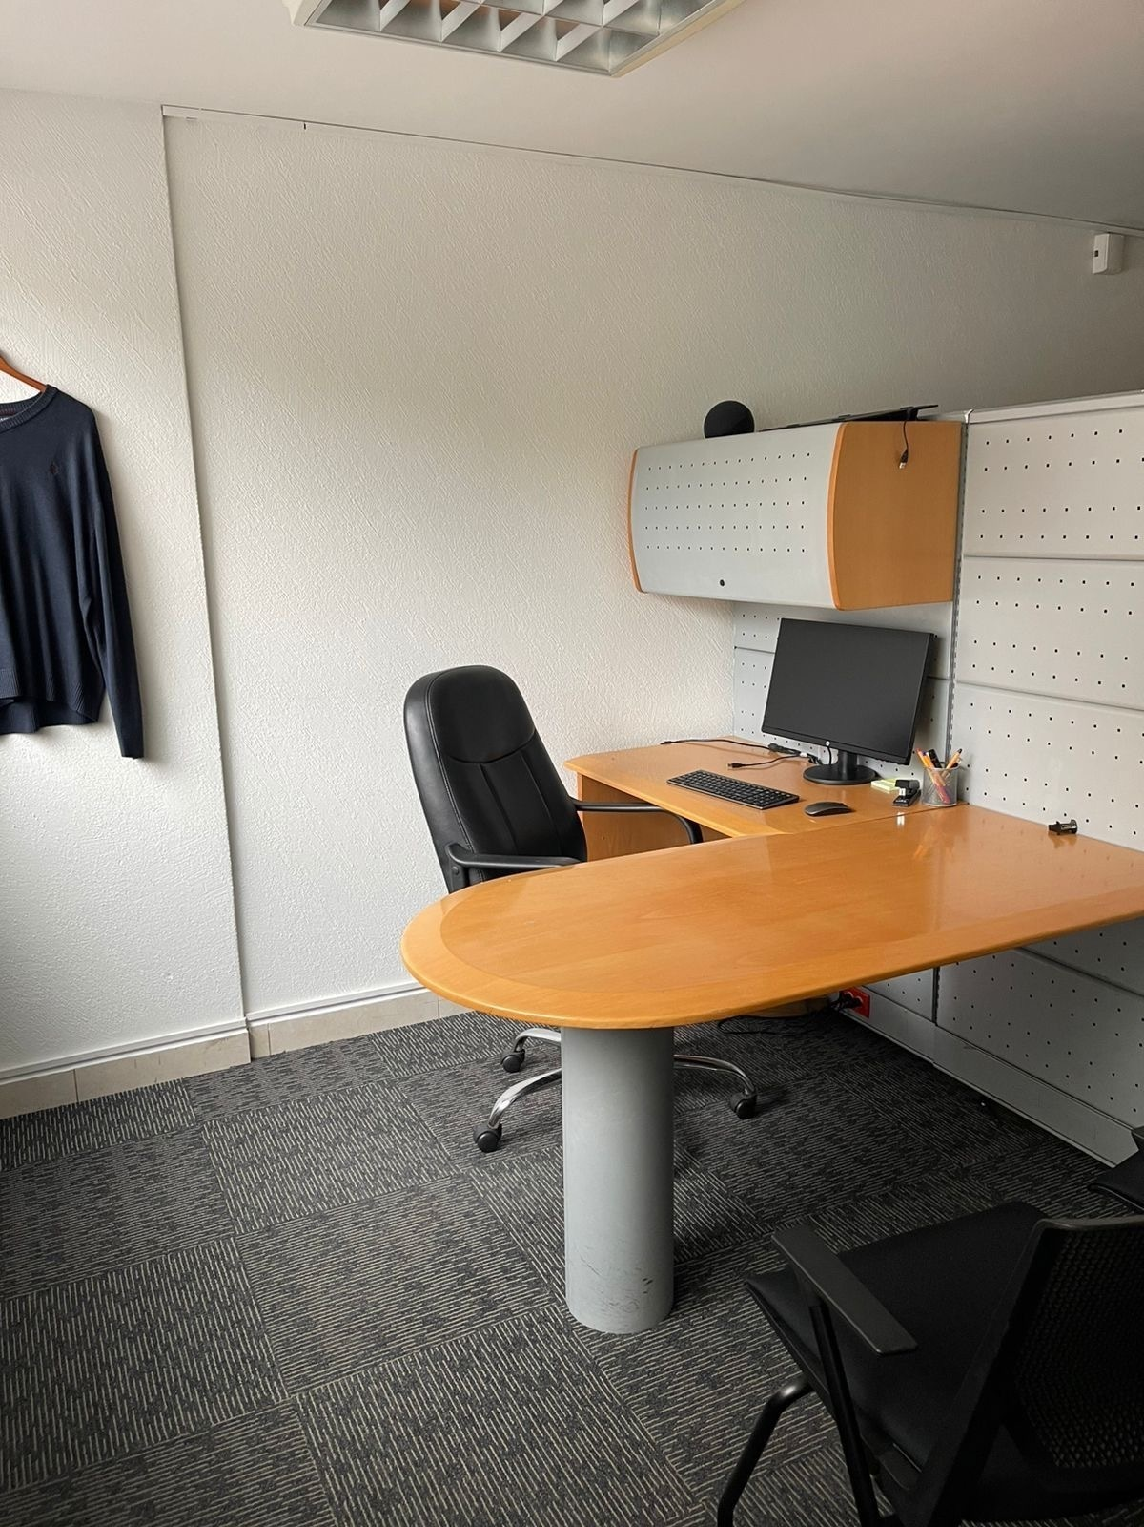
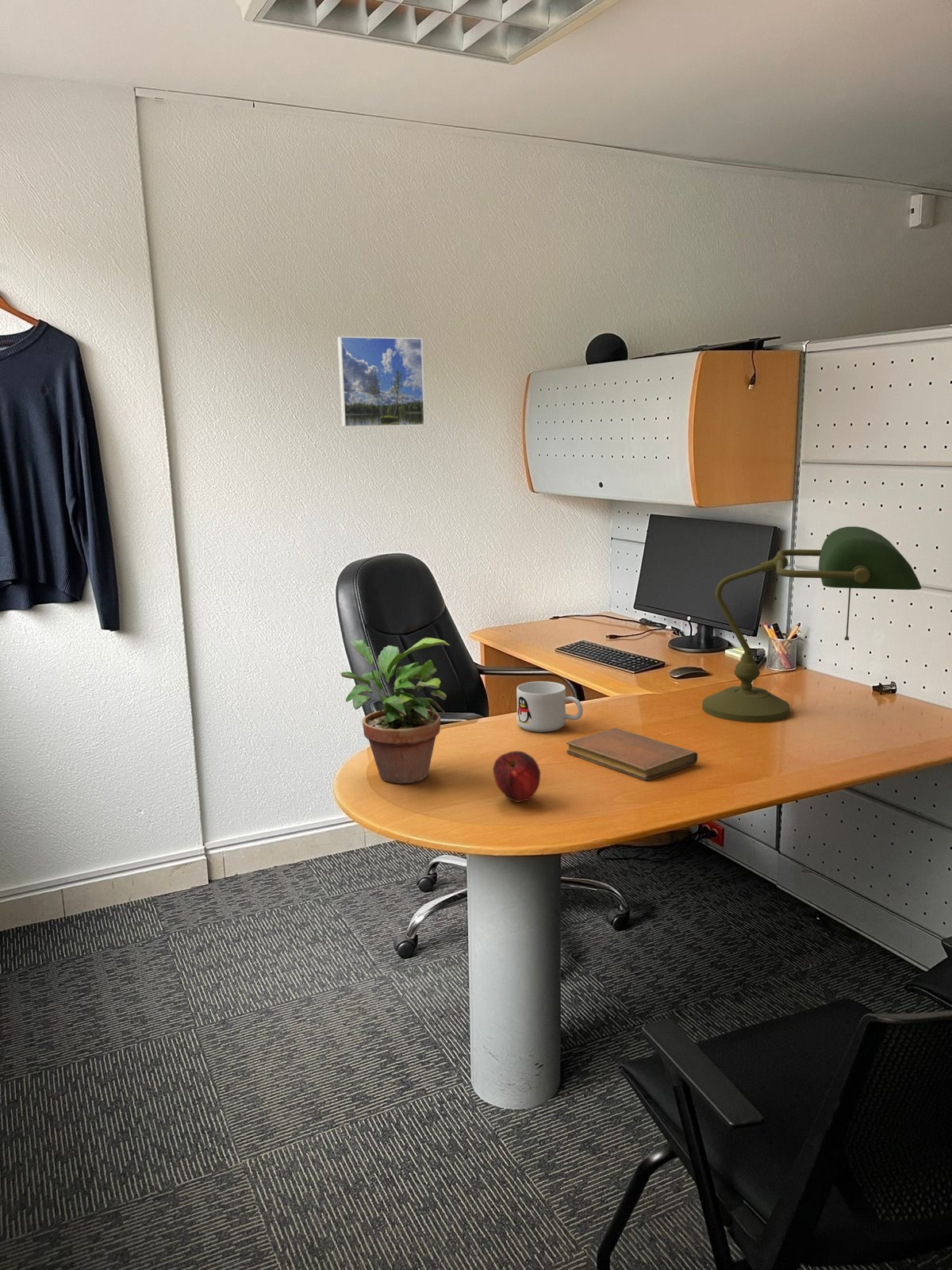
+ mug (550, 707)
+ potted plant (386, 707)
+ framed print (382, 382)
+ apple (516, 776)
+ desk lamp (846, 625)
+ notebook (630, 752)
